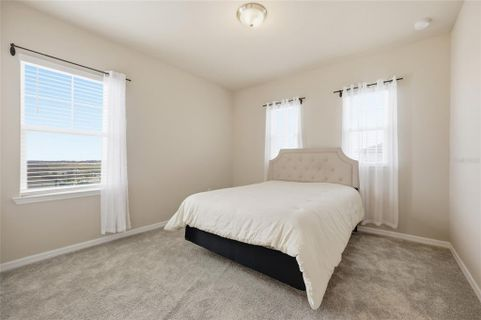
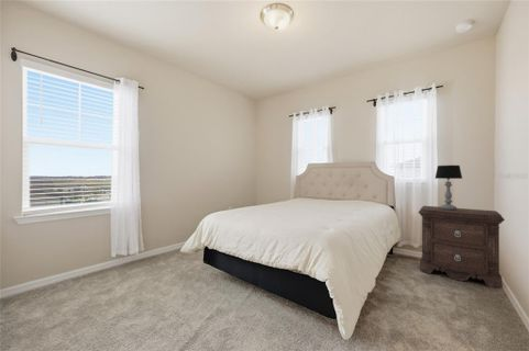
+ table lamp (448, 186)
+ nightstand (456, 241)
